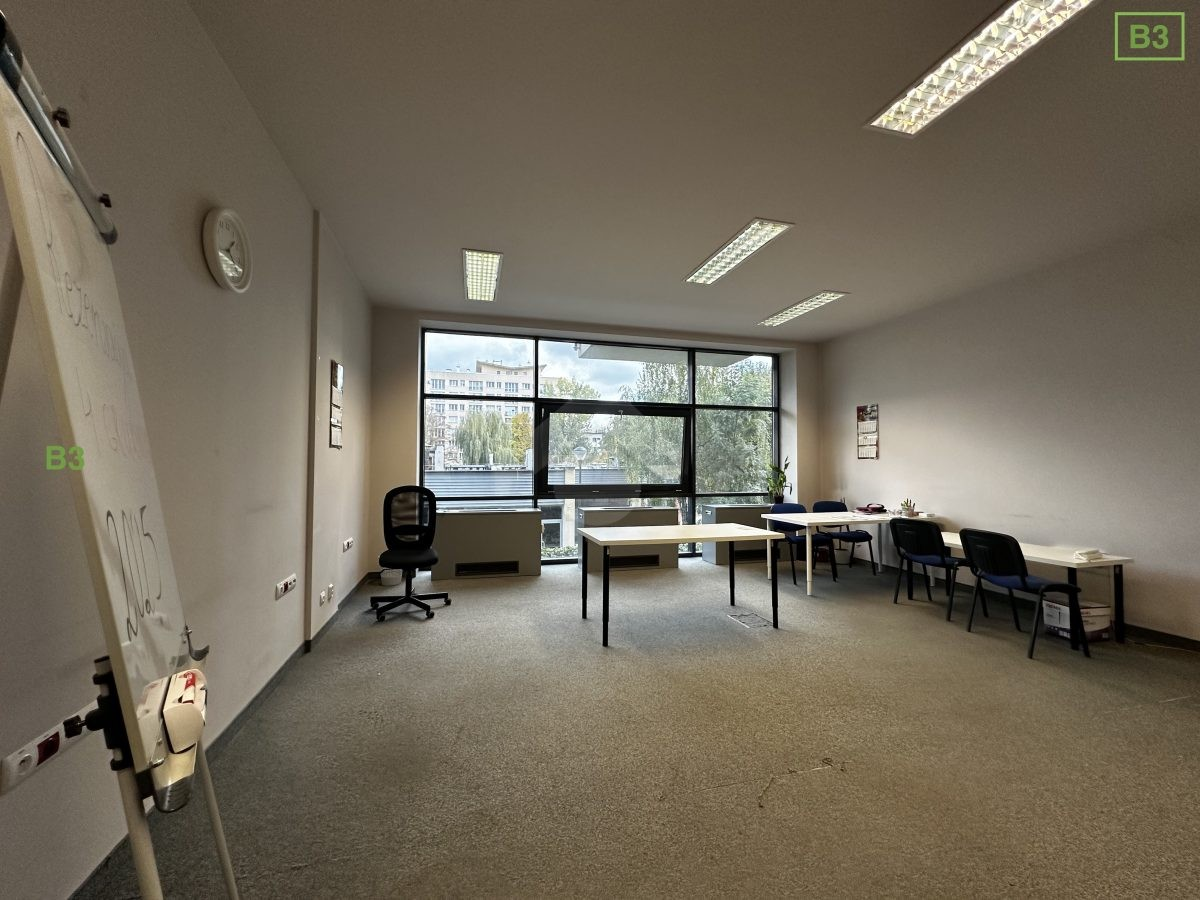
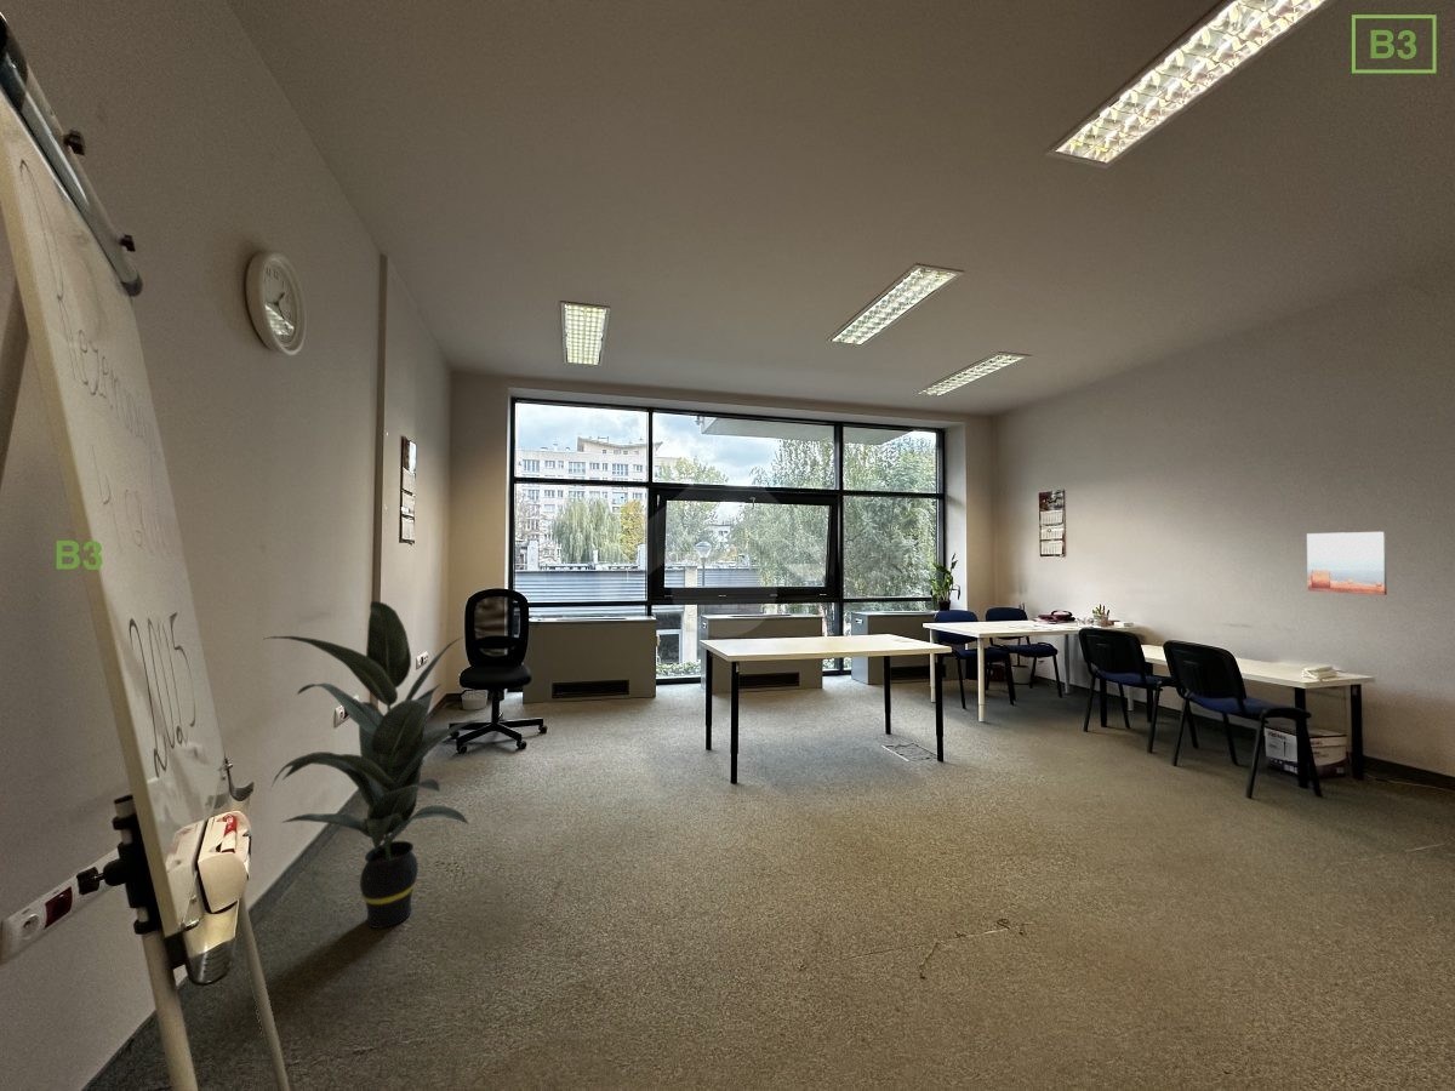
+ indoor plant (377, 760)
+ wall art (1345, 562)
